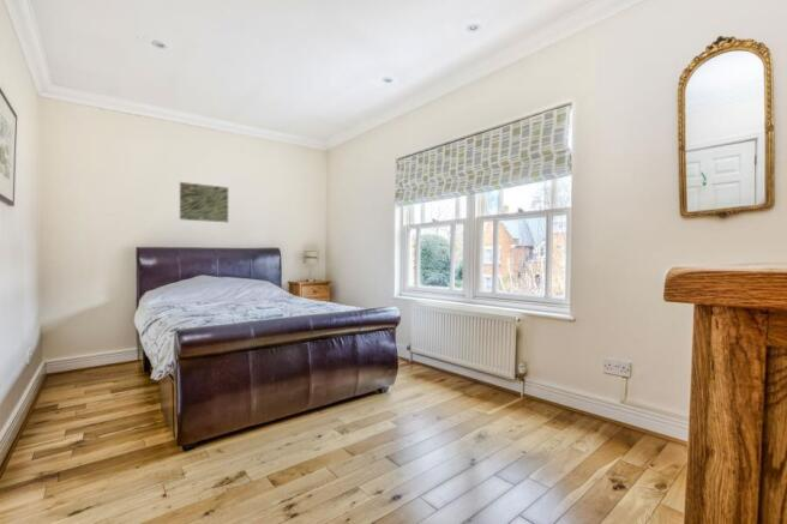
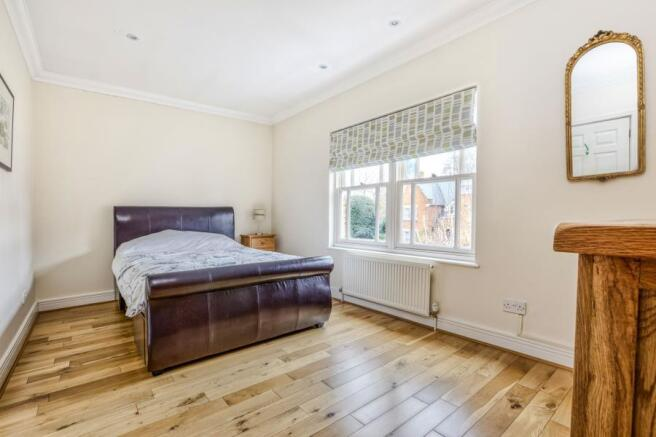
- wall art (204, 203)
